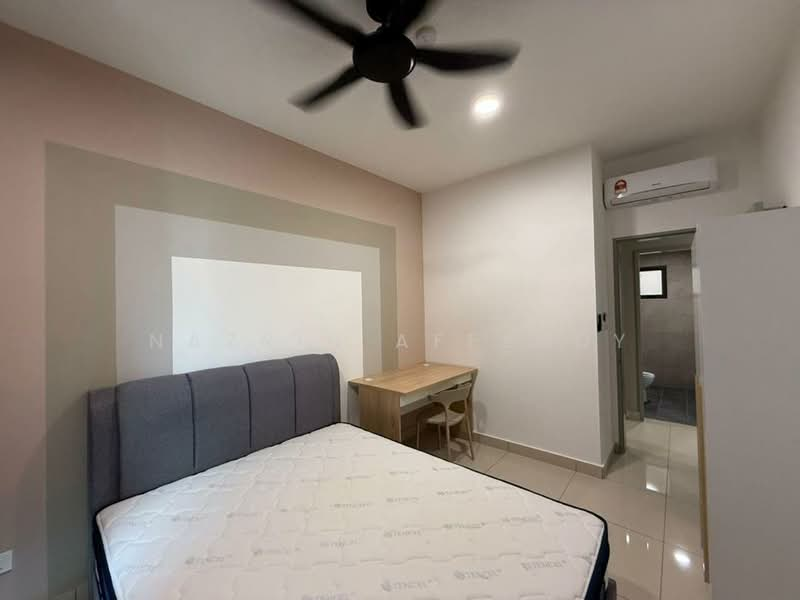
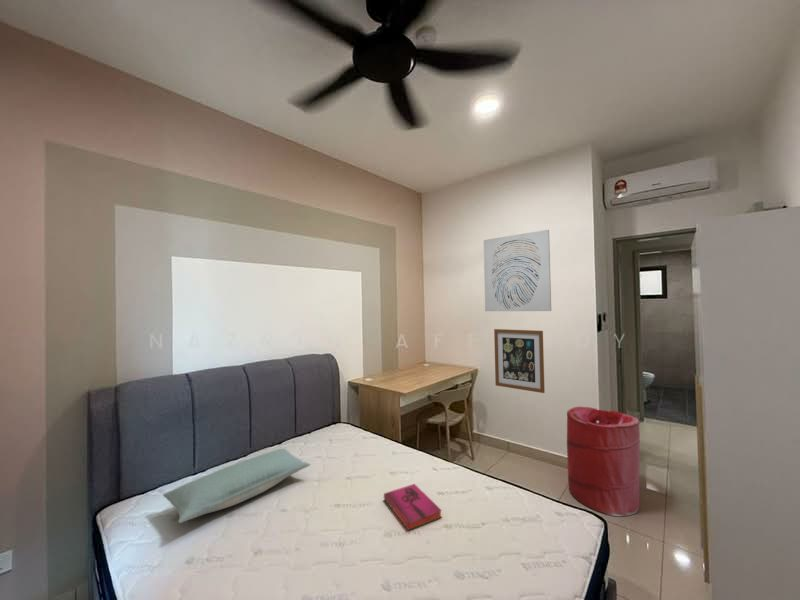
+ hardback book (411, 504)
+ wall art (515, 273)
+ pillow (242, 478)
+ wall art (518, 359)
+ laundry hamper (602, 453)
